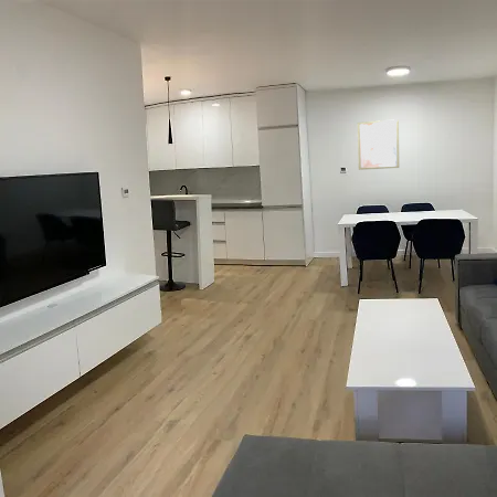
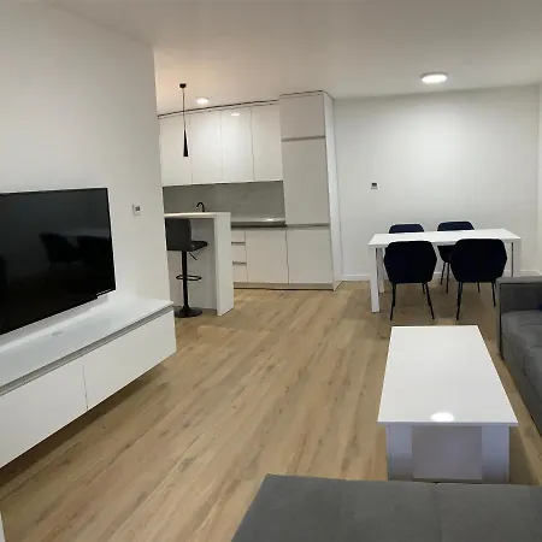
- wall art (378, 145)
